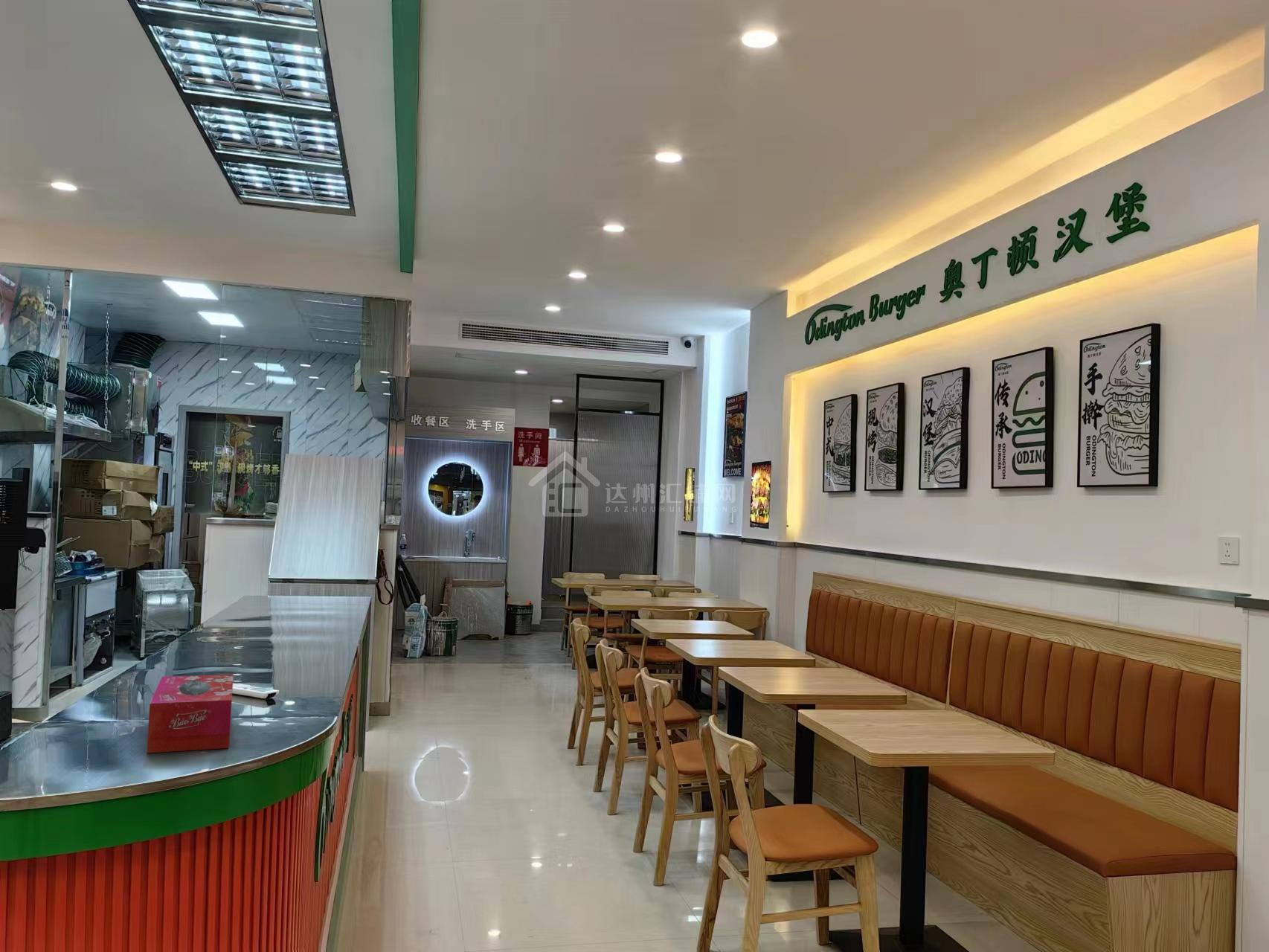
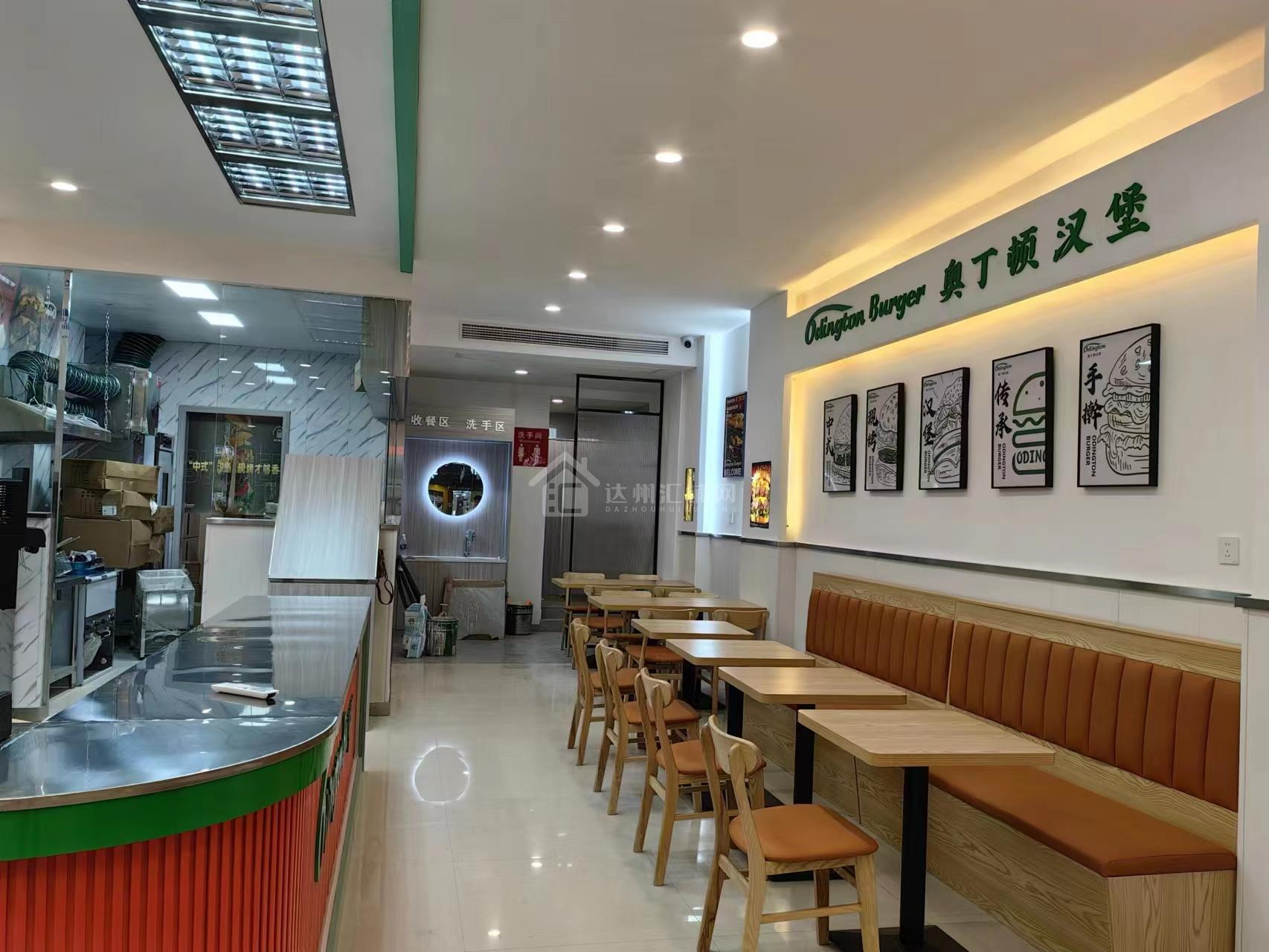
- tissue box (193, 710)
